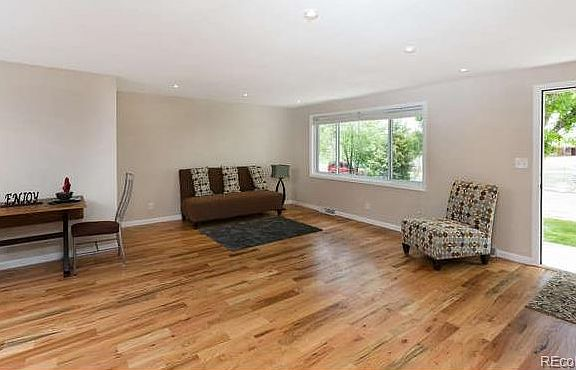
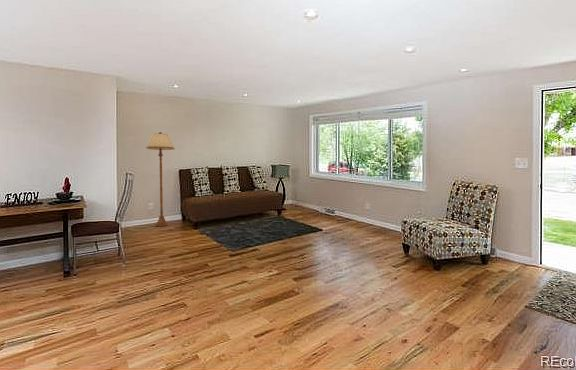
+ floor lamp (161, 178)
